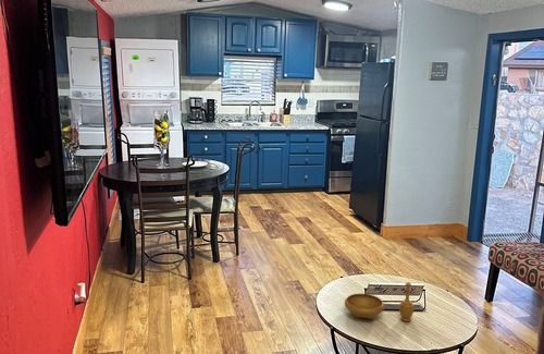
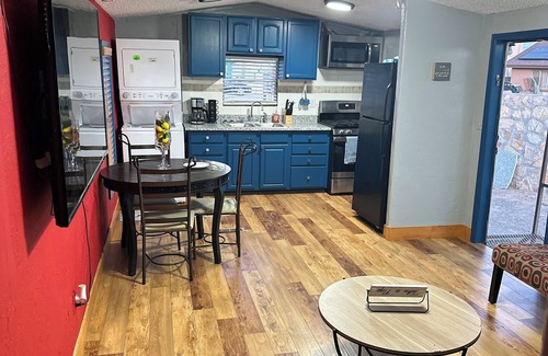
- decorative bowl (378, 297)
